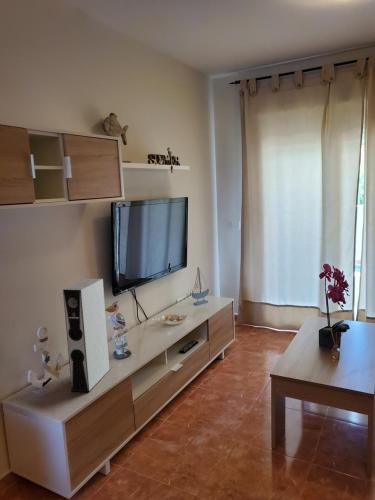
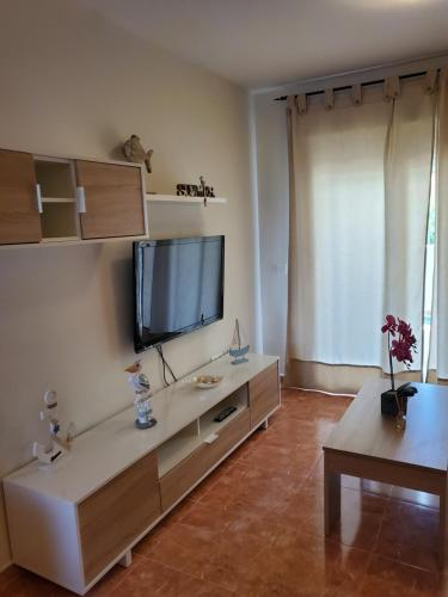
- speaker (87, 332)
